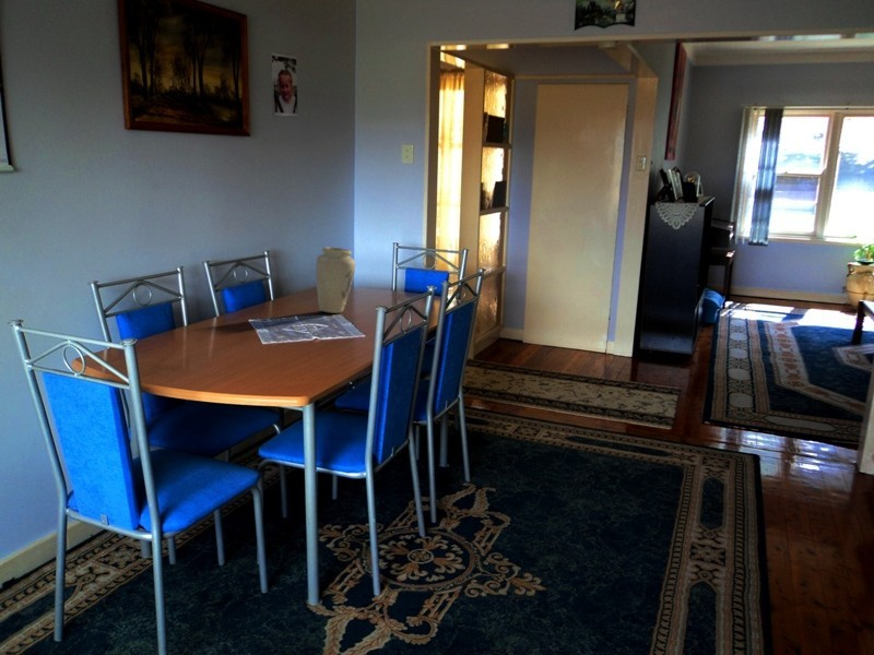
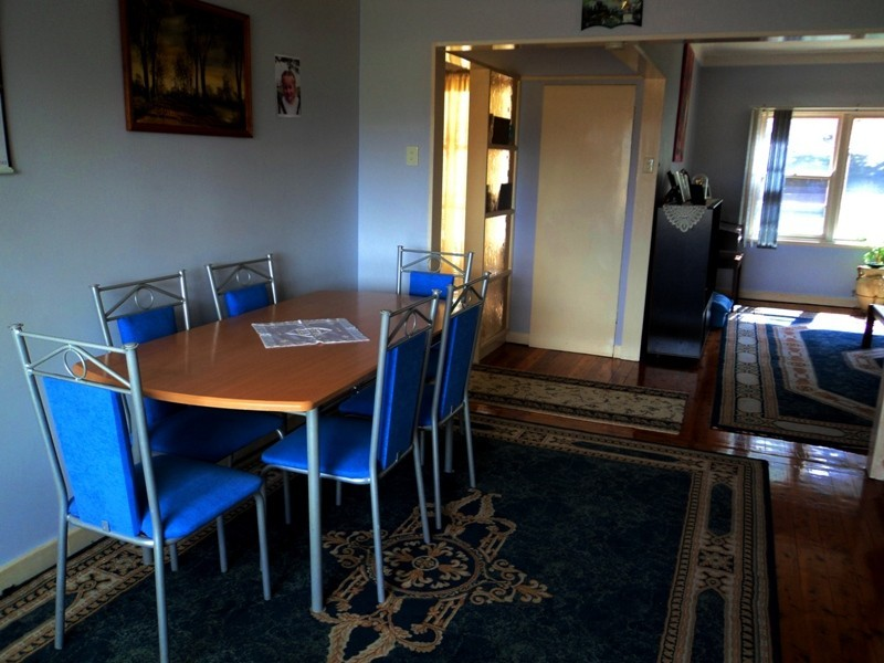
- vase (335, 279)
